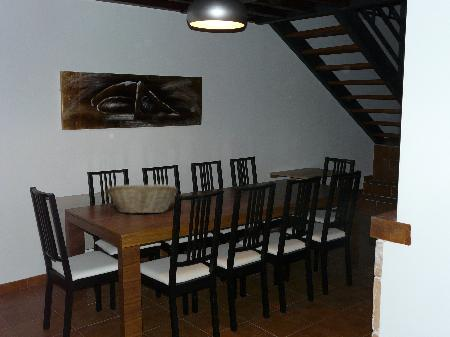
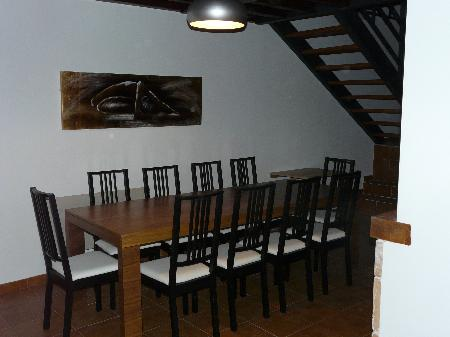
- fruit basket (142, 196)
